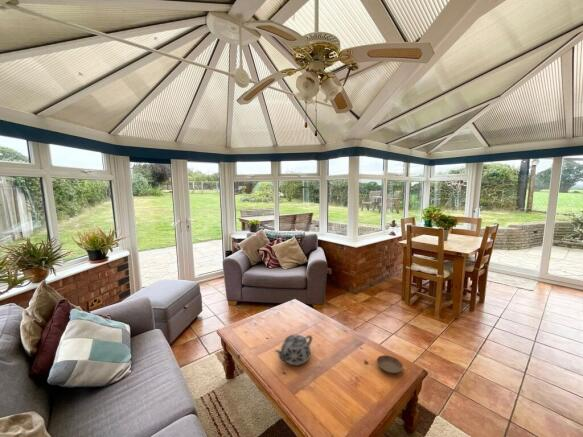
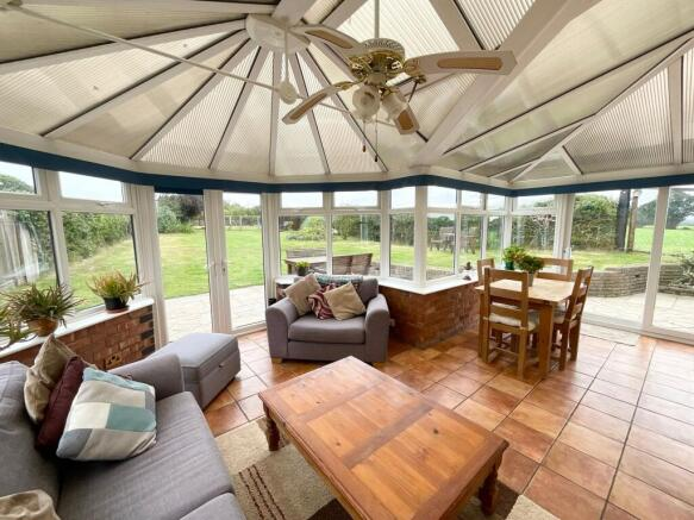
- teapot (294, 348)
- saucer (389, 365)
